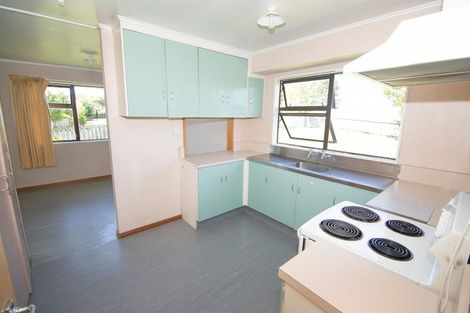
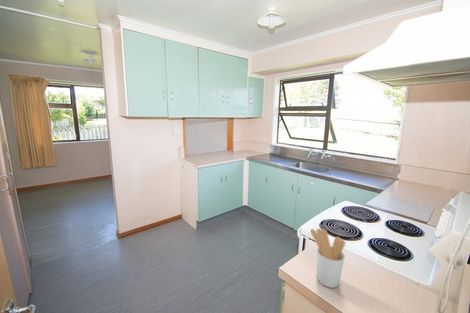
+ utensil holder (325, 255)
